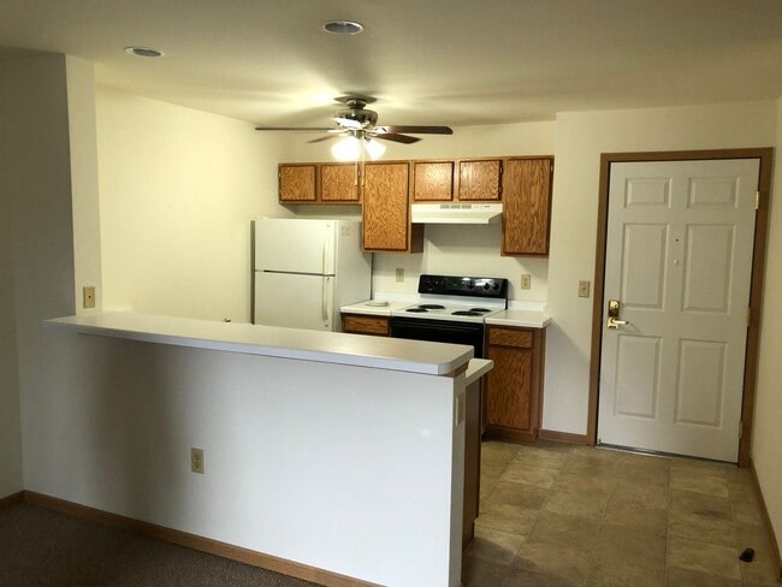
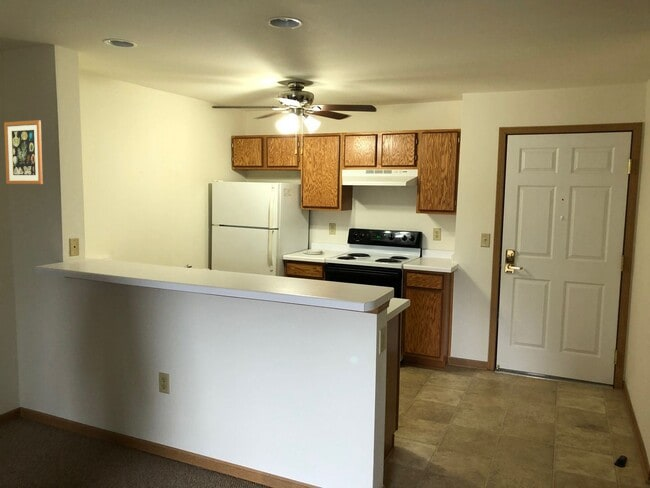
+ wall art (23, 152)
